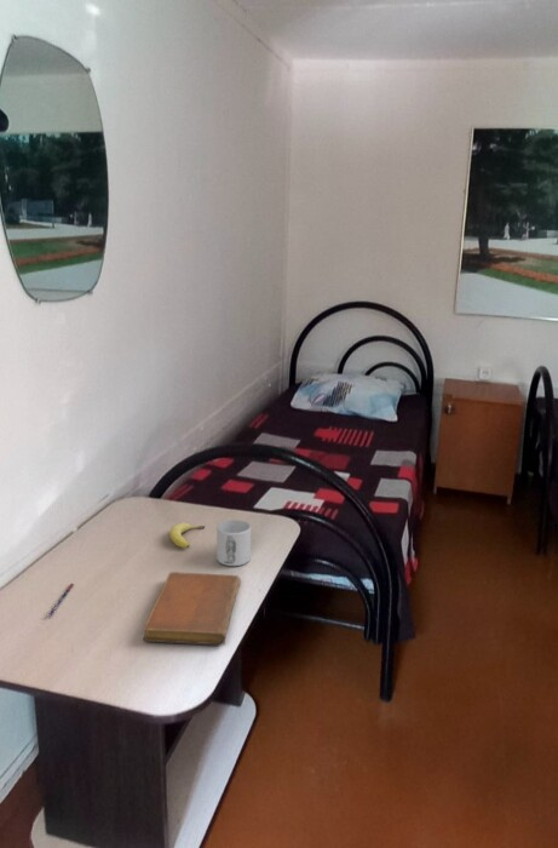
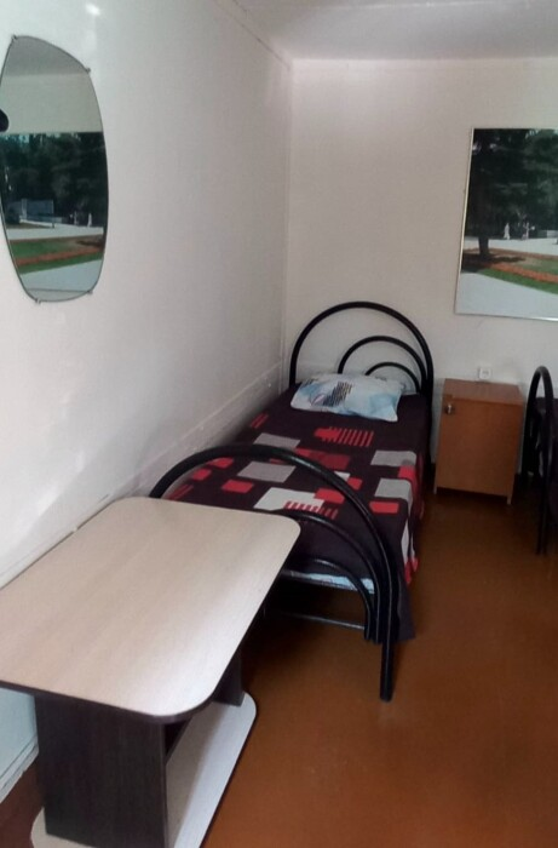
- fruit (183, 532)
- mug (234, 539)
- notebook (195, 605)
- pen (61, 598)
